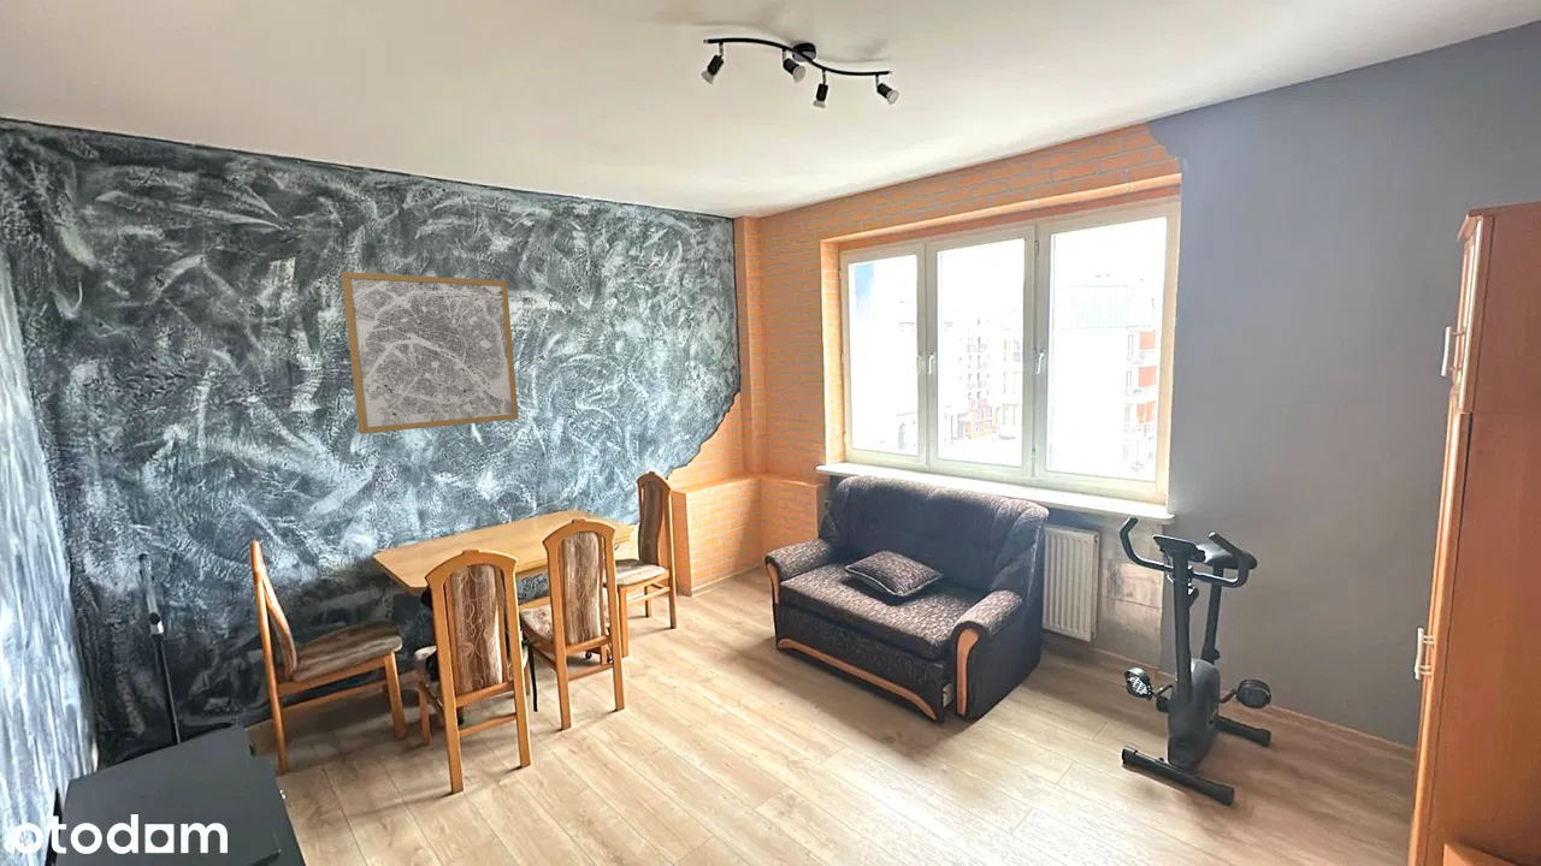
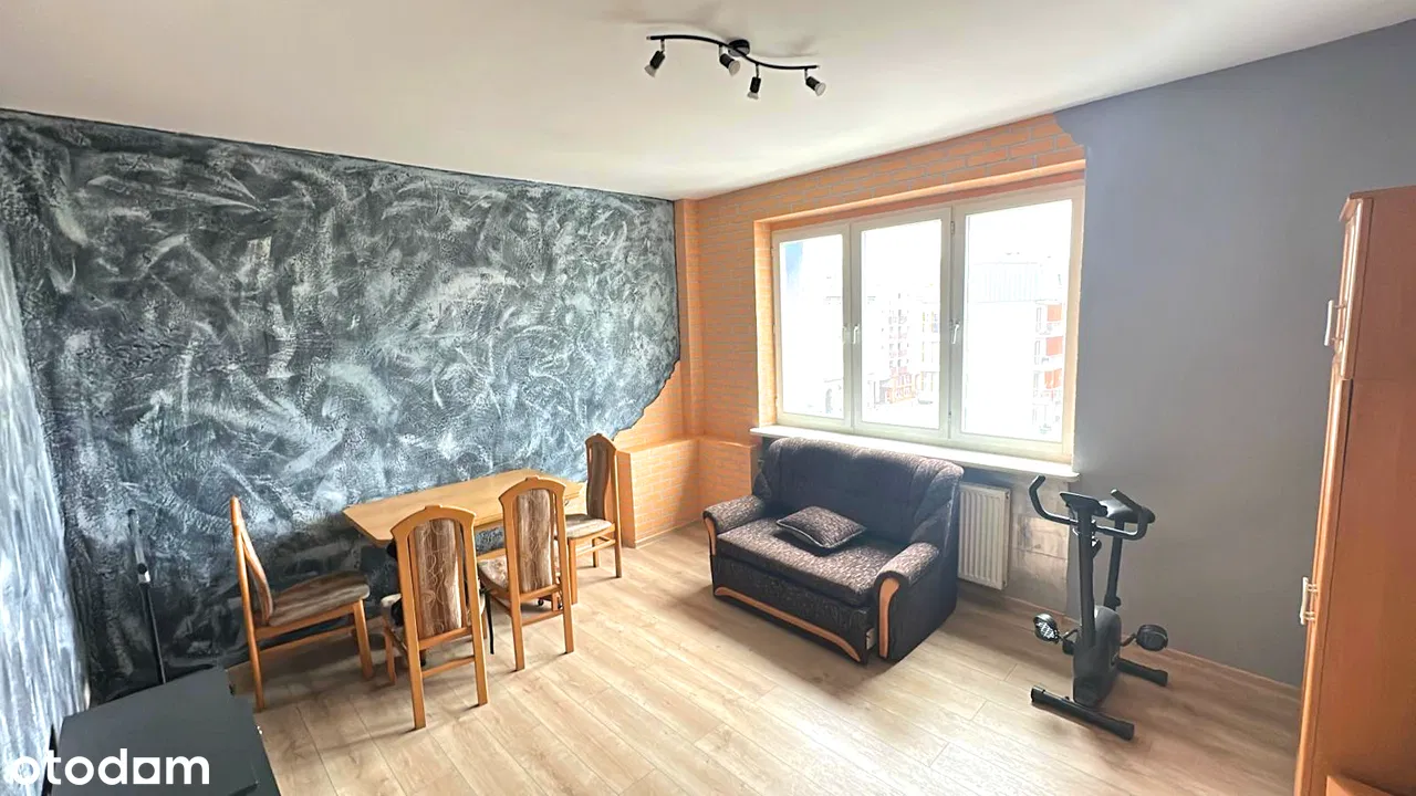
- wall art (437, 351)
